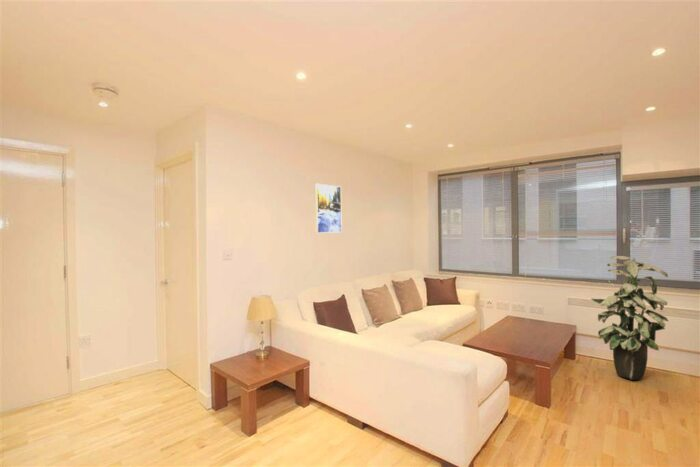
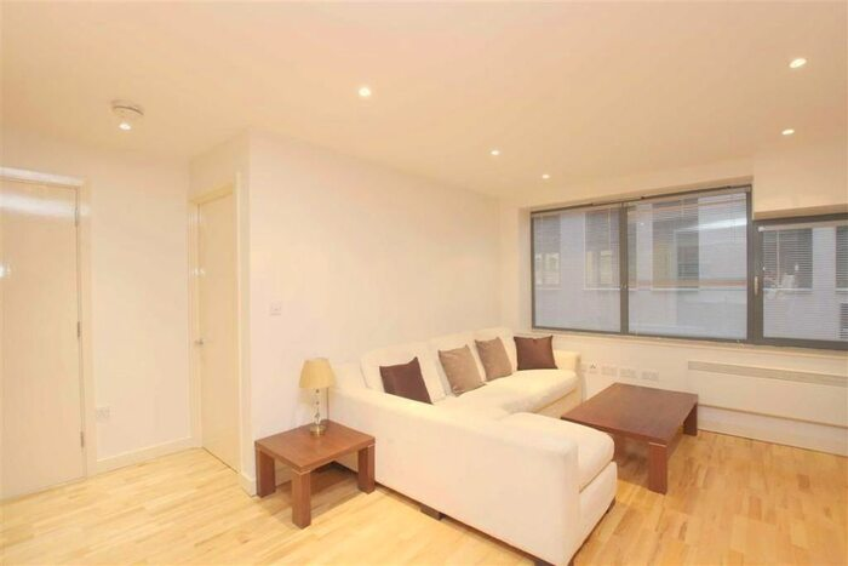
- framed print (328, 209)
- indoor plant (627, 316)
